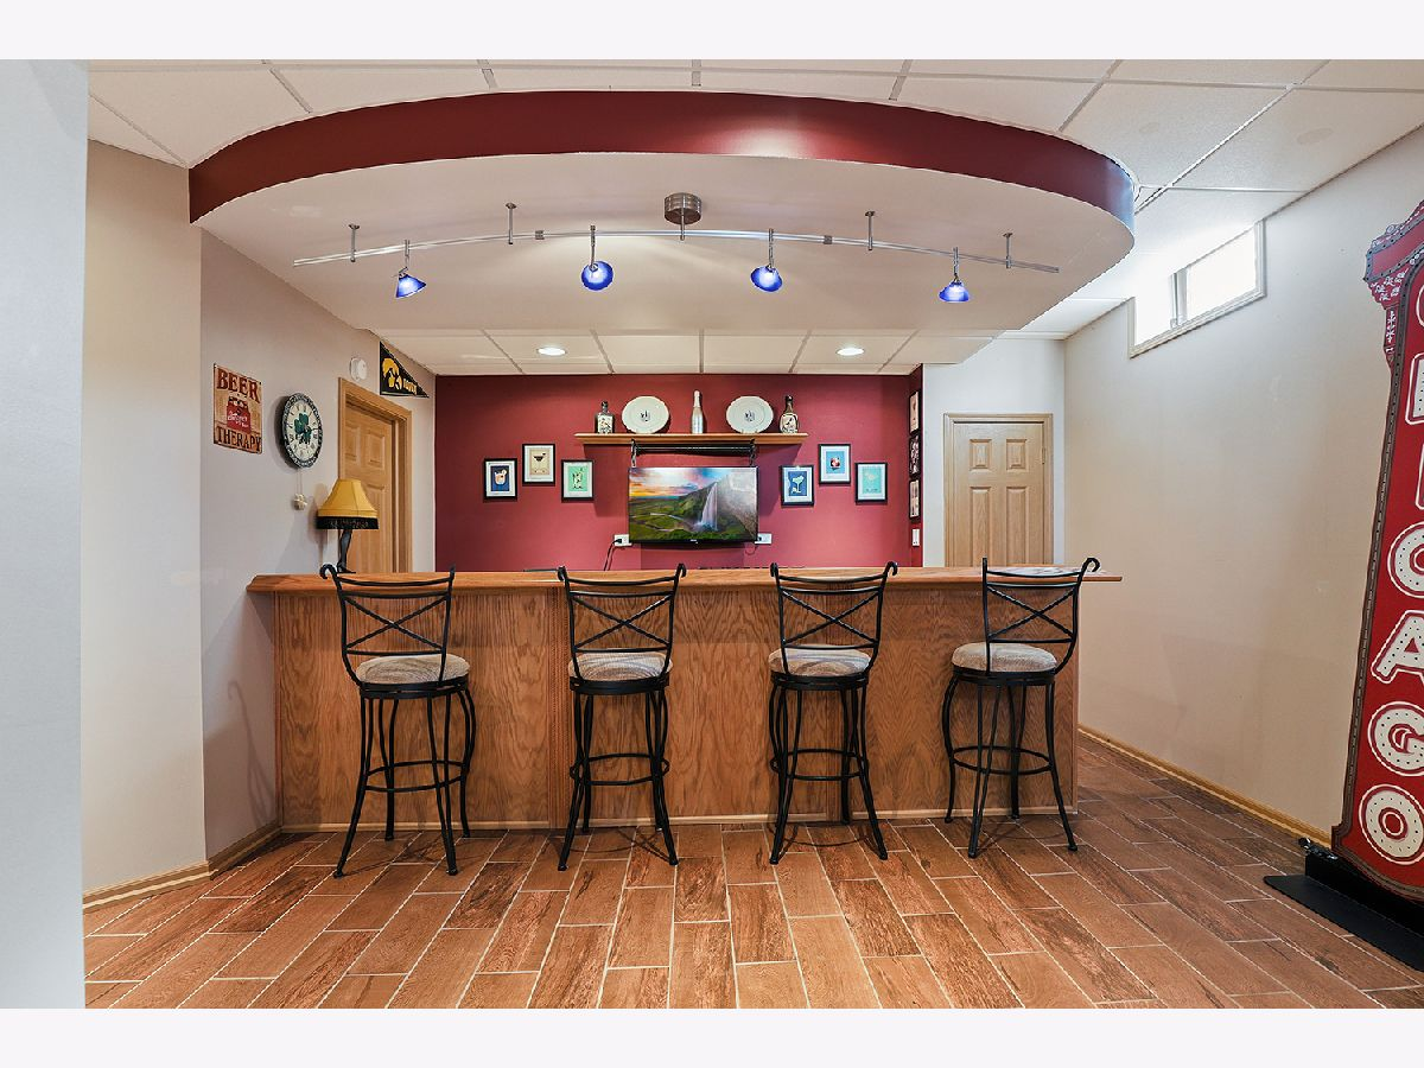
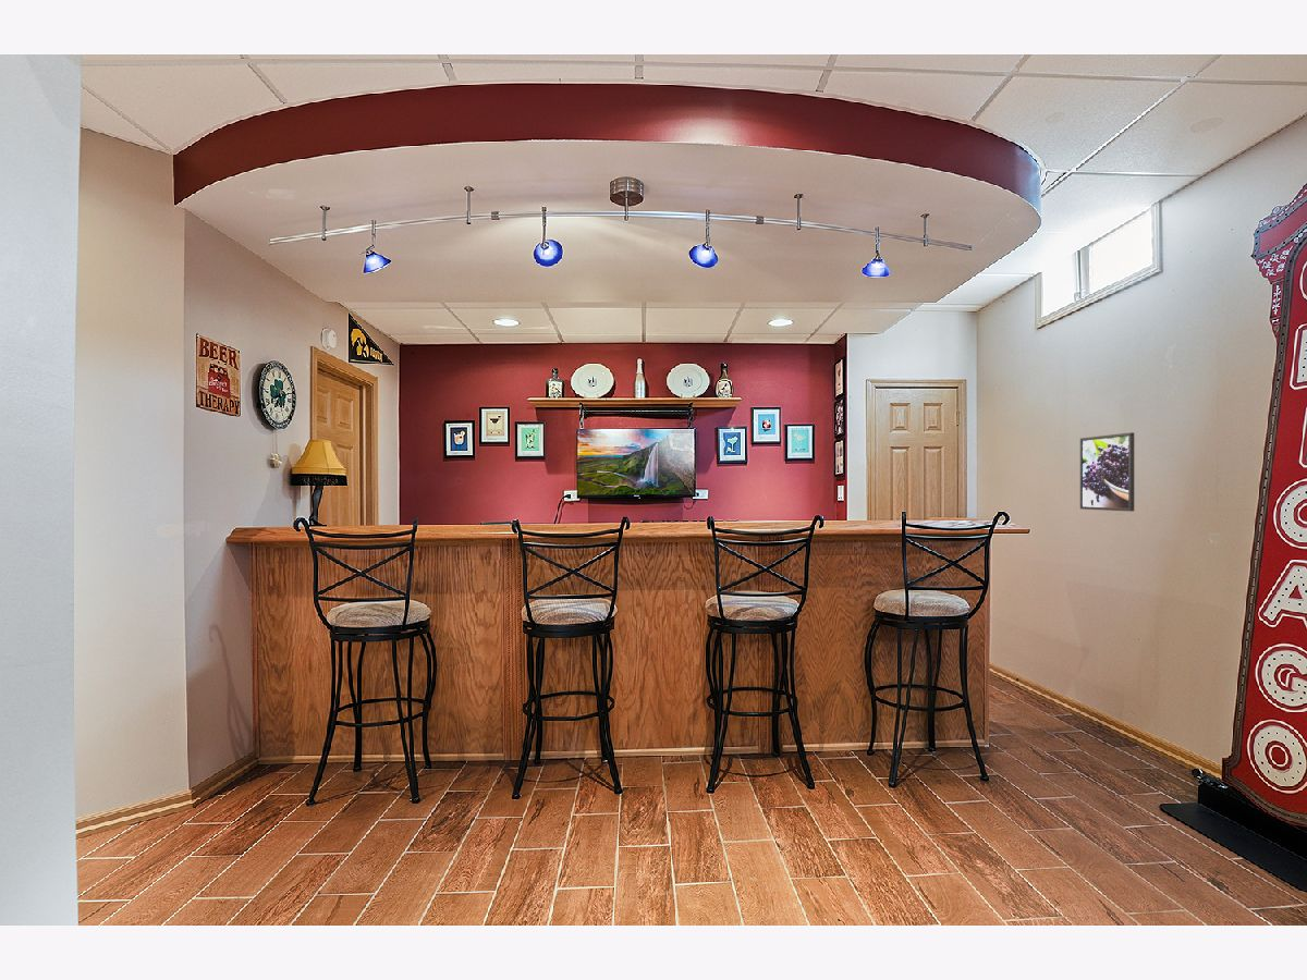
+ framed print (1106, 473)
